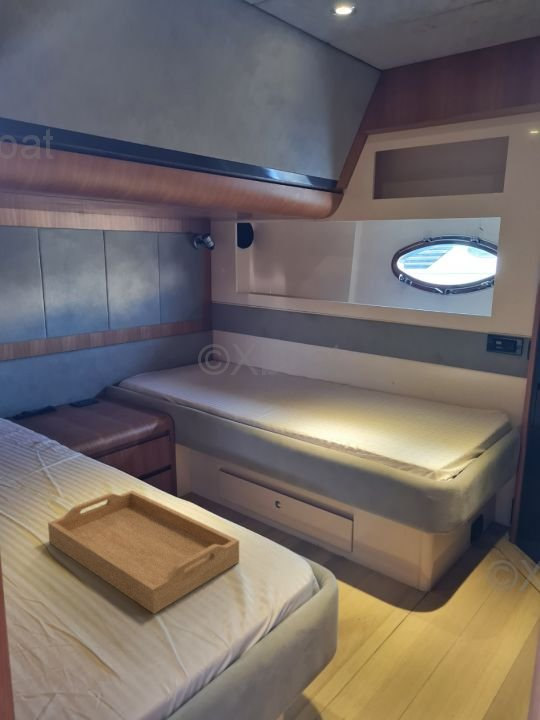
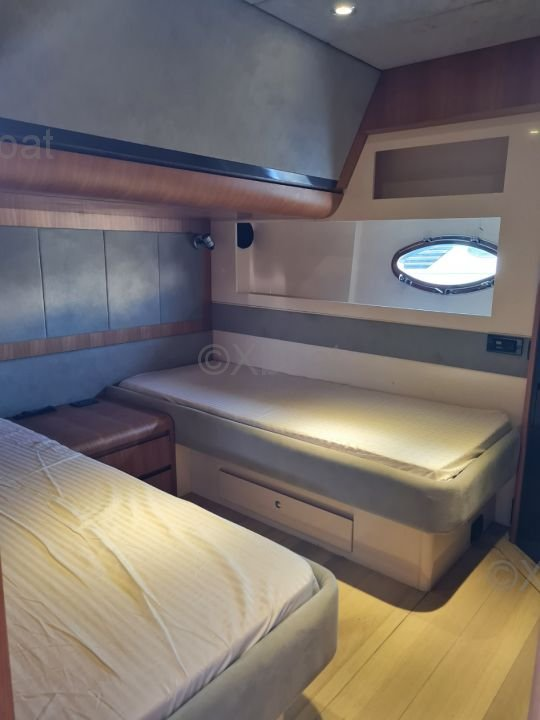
- serving tray (141, 538)
